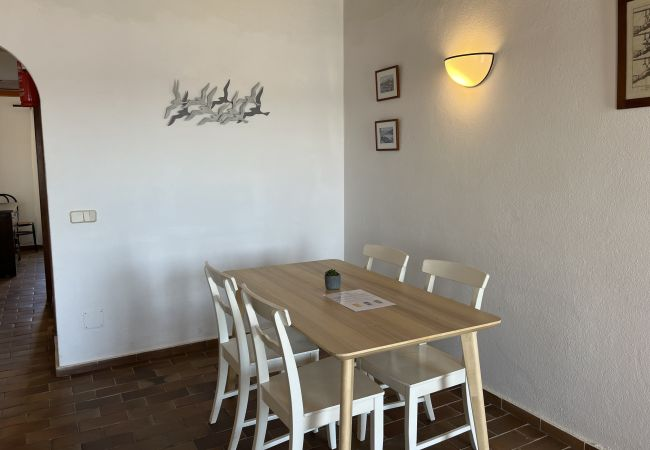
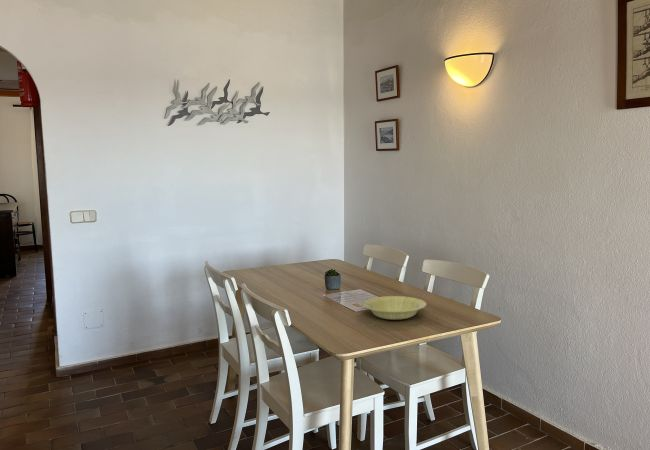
+ bowl (394, 309)
